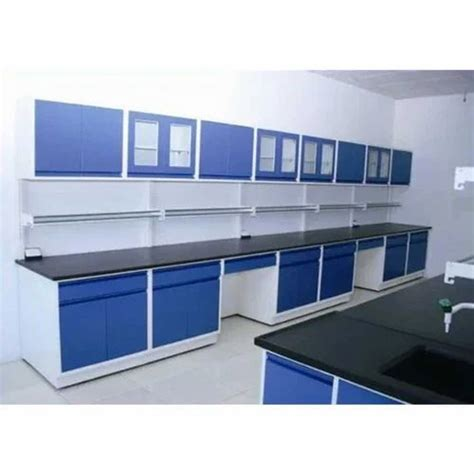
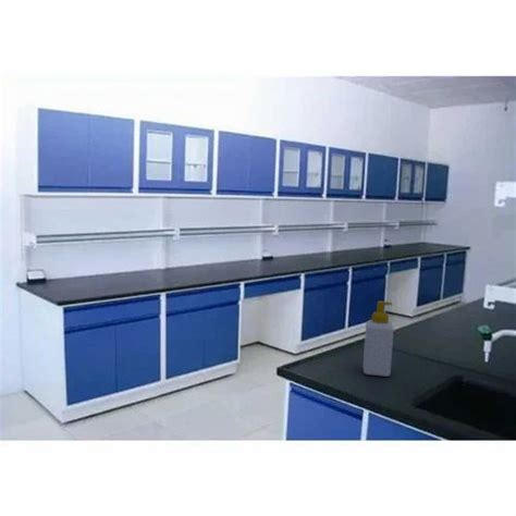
+ soap bottle (378, 336)
